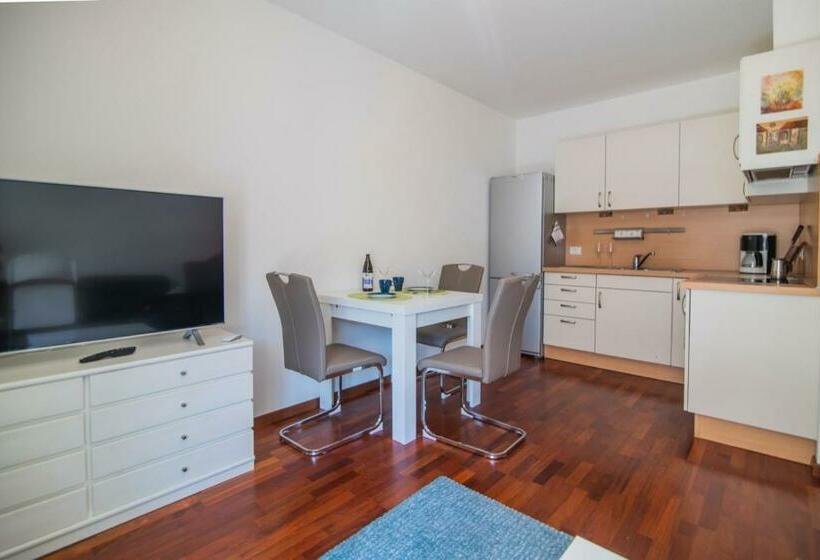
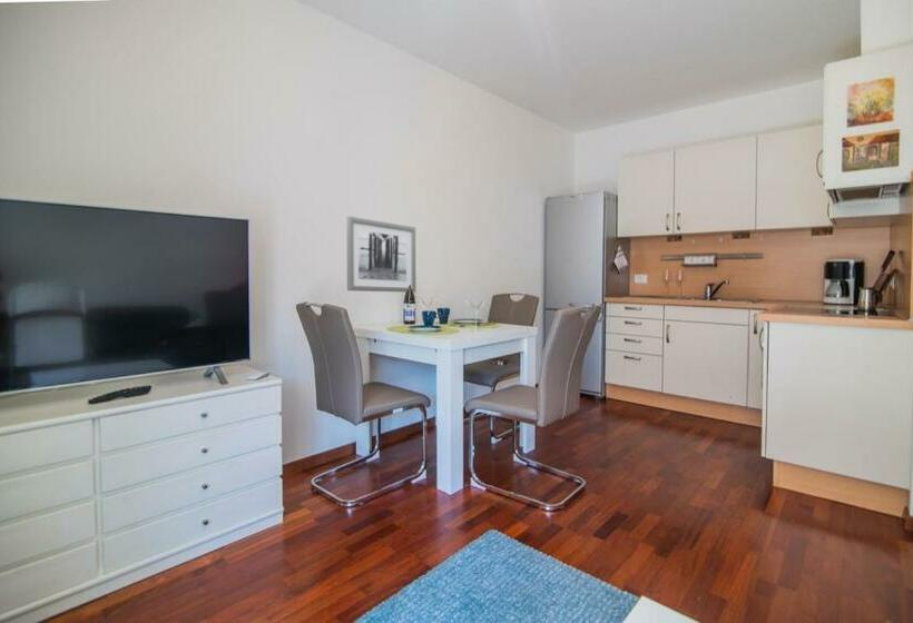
+ wall art (383, 257)
